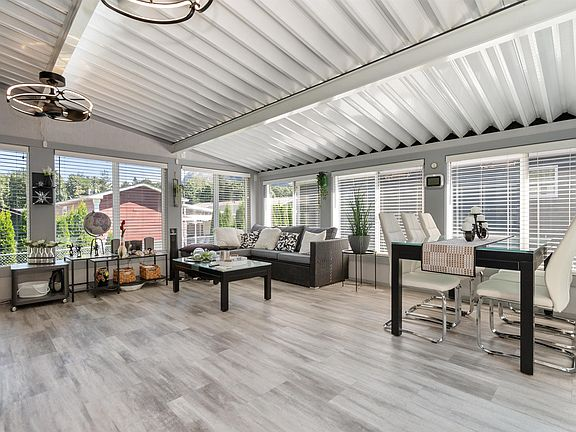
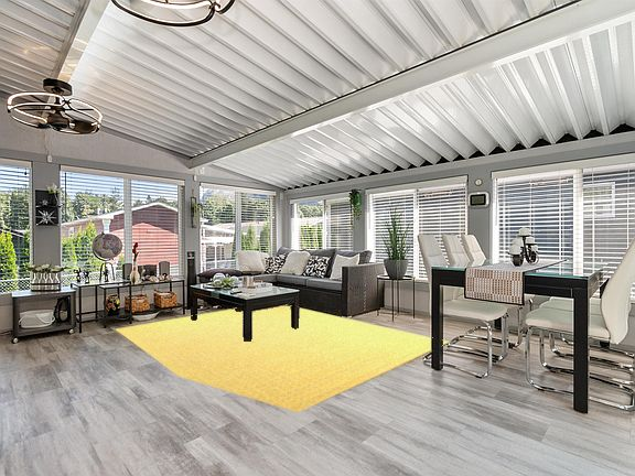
+ rug (268, 335)
